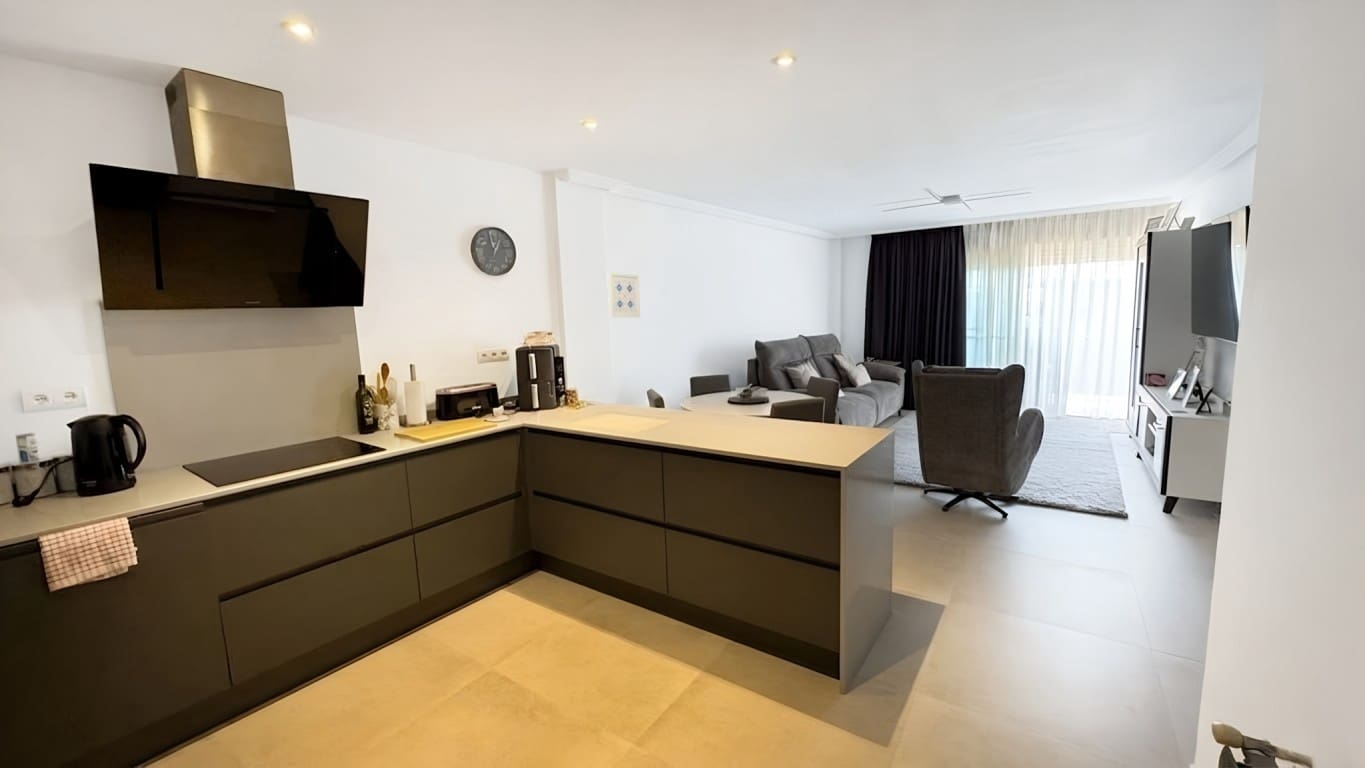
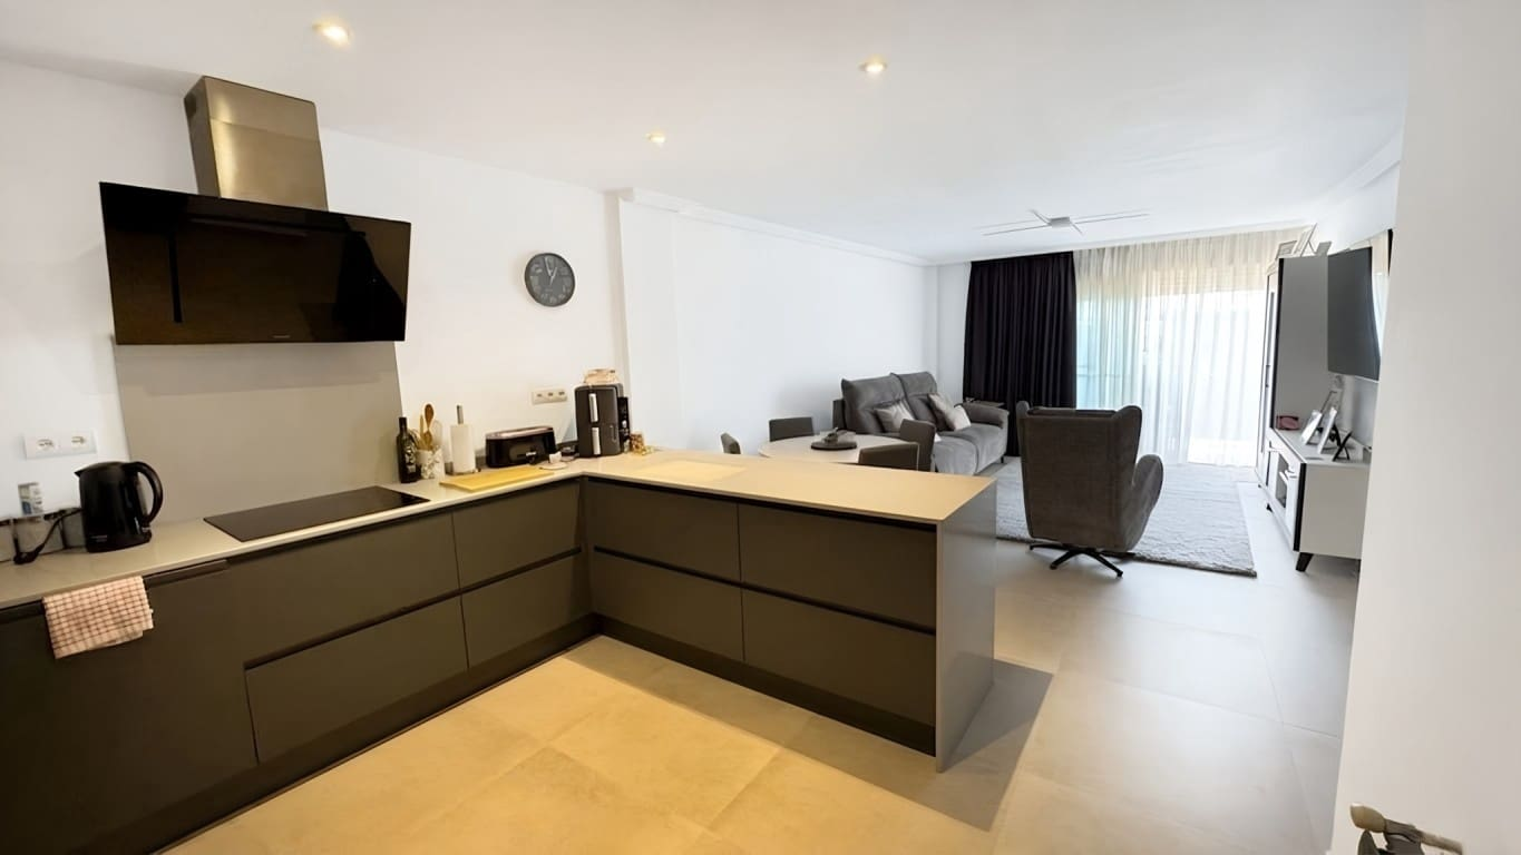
- wall art (624, 295)
